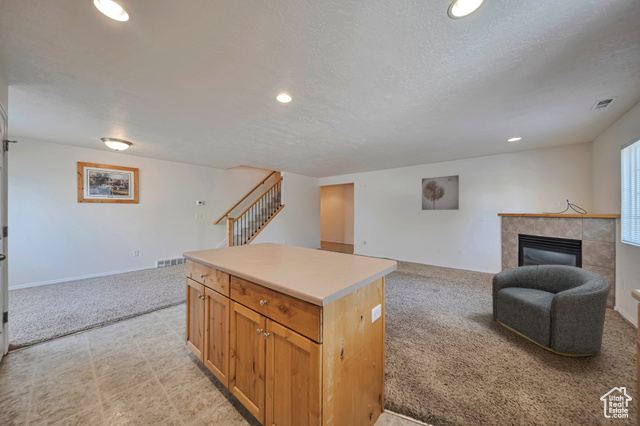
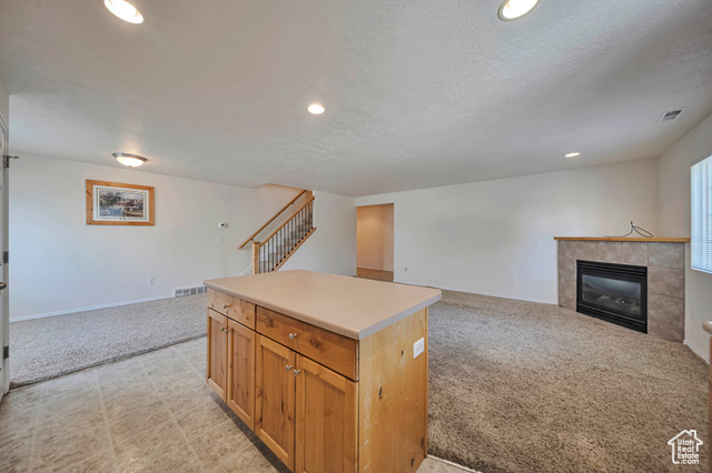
- wall art (439, 193)
- armchair (548, 300)
